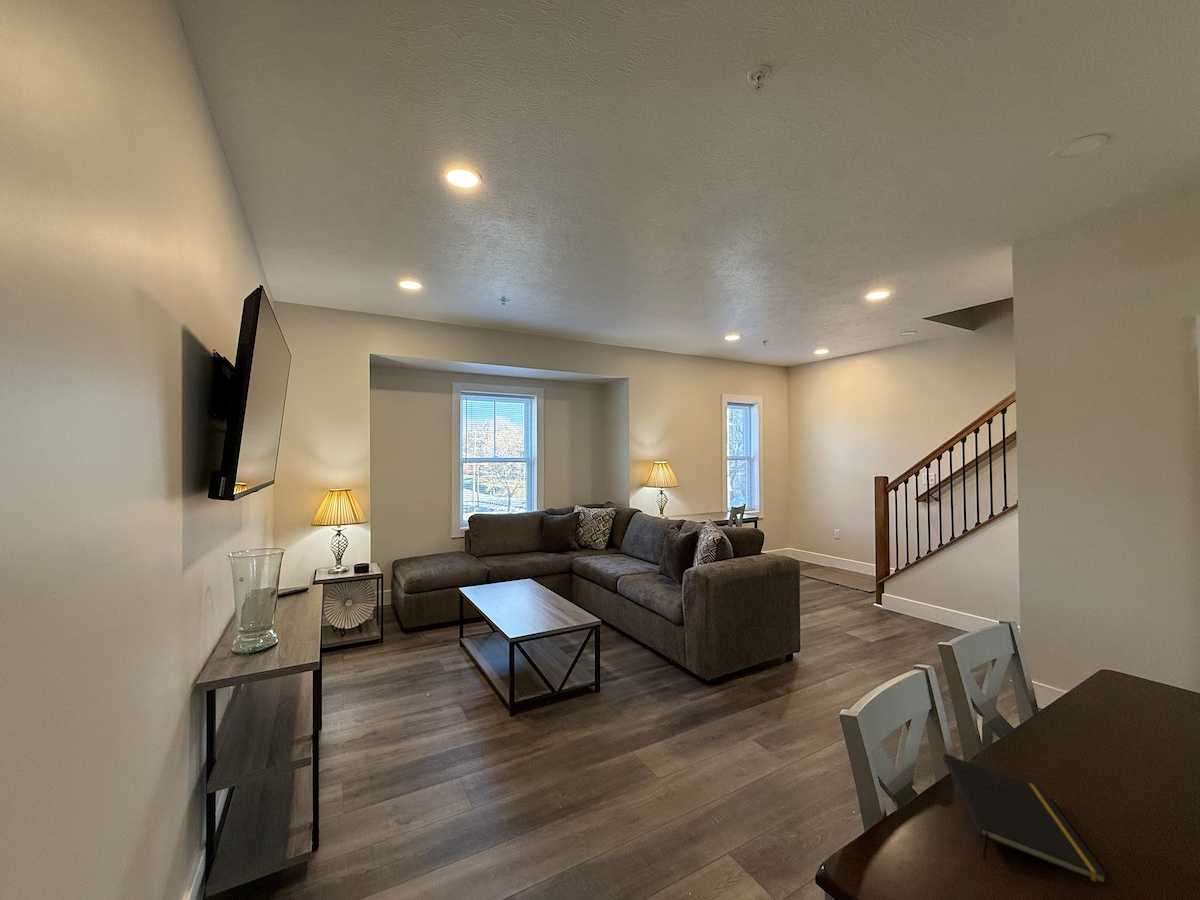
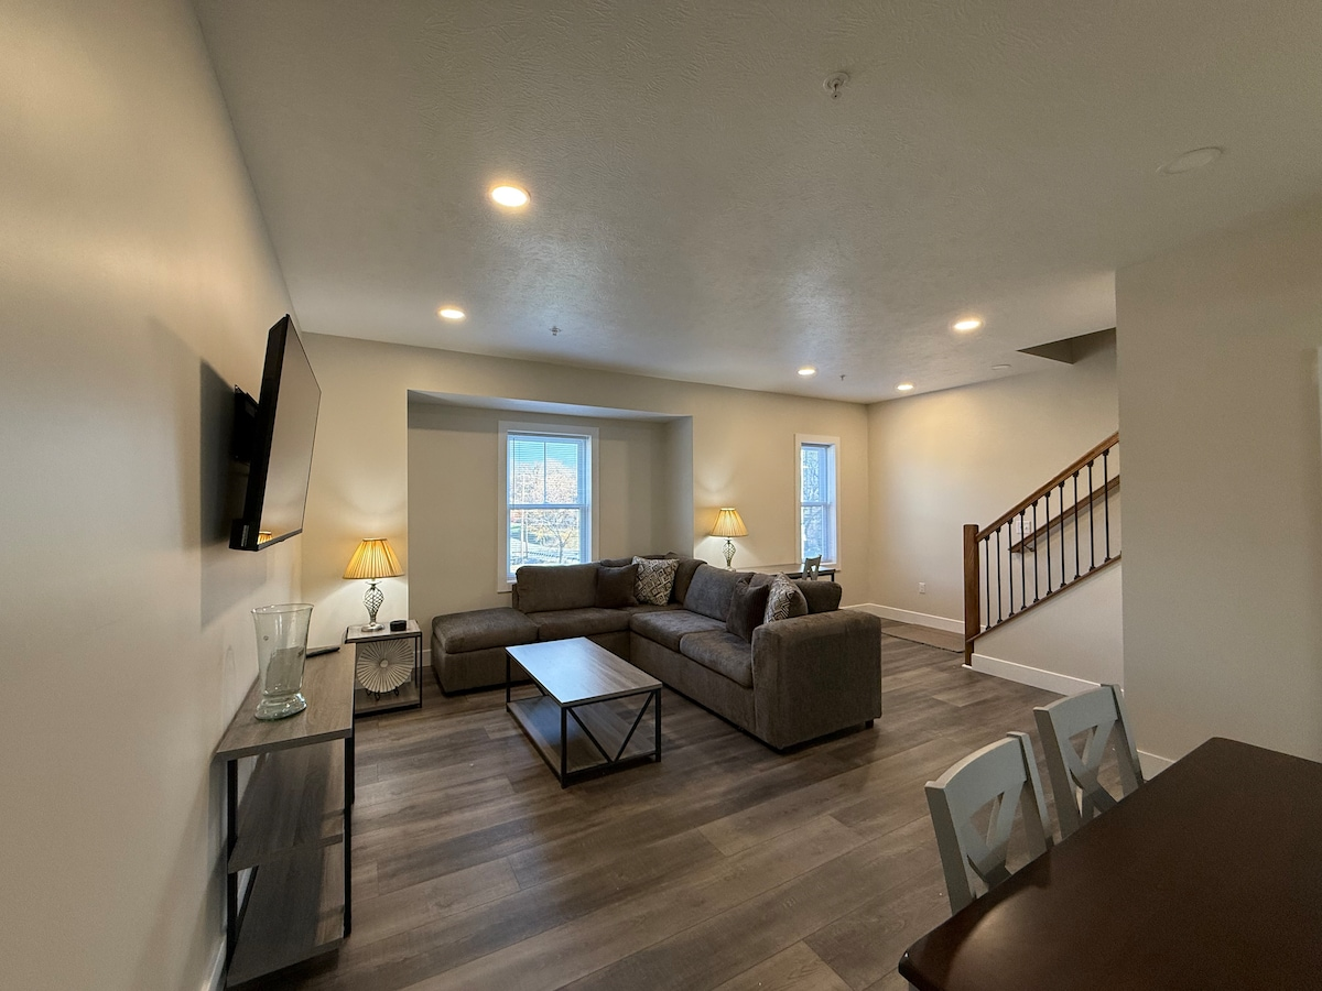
- notepad (1013, 809)
